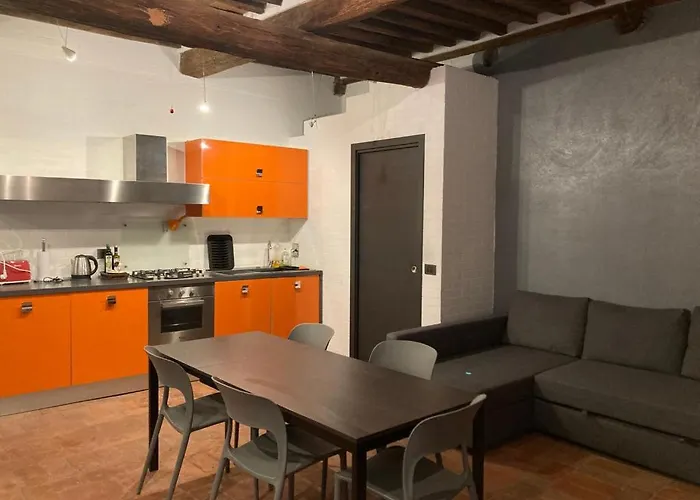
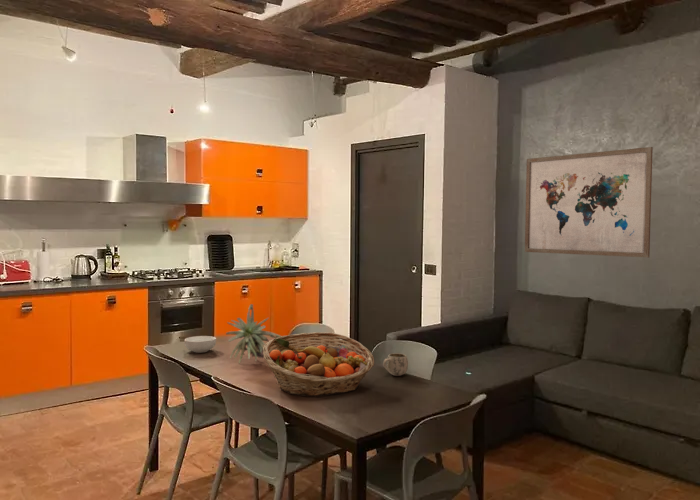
+ mug (394, 365)
+ cereal bowl (200, 344)
+ wall art (583, 204)
+ fruit basket (318, 362)
+ plant (248, 332)
